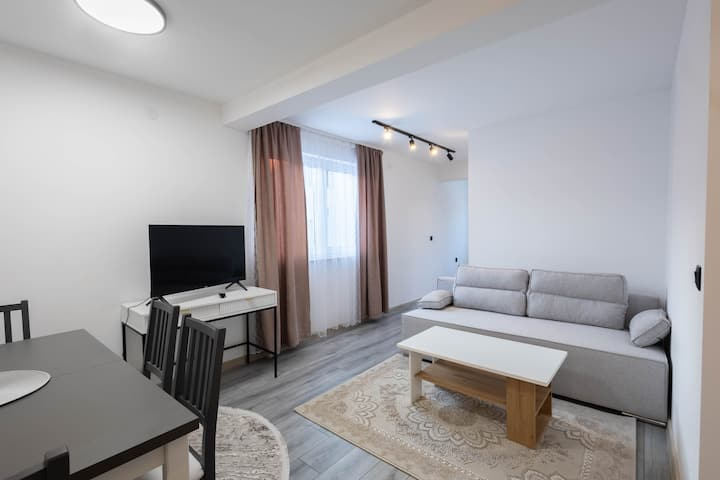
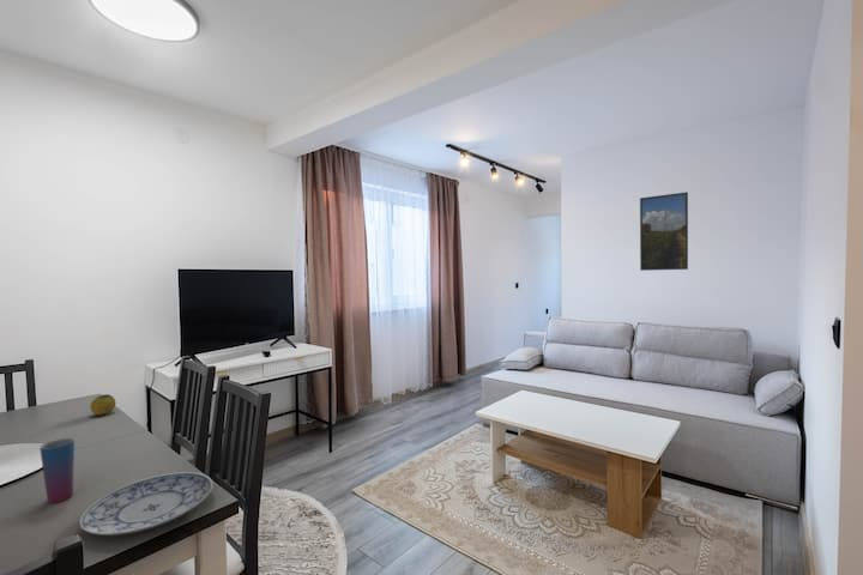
+ cup (59, 470)
+ plate (151, 504)
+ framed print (663, 232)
+ fruit (103, 404)
